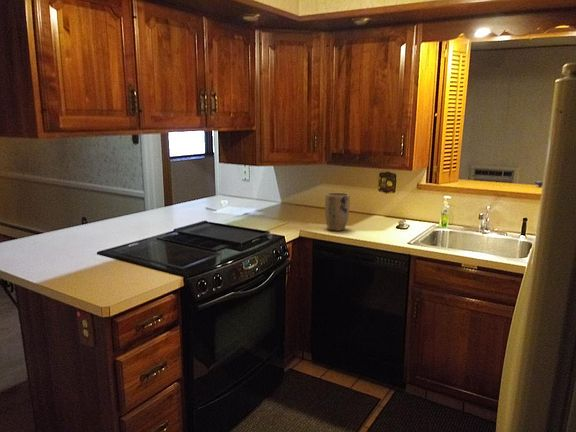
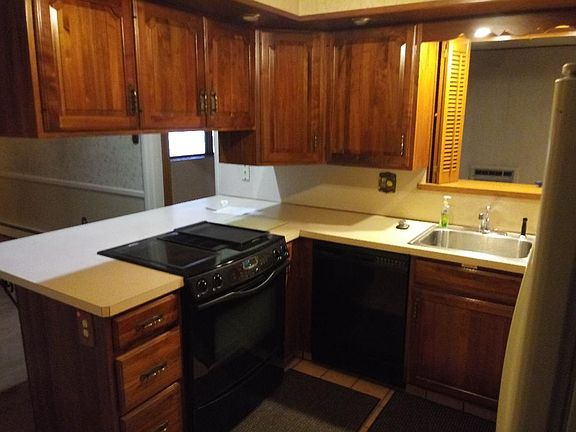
- plant pot (337, 211)
